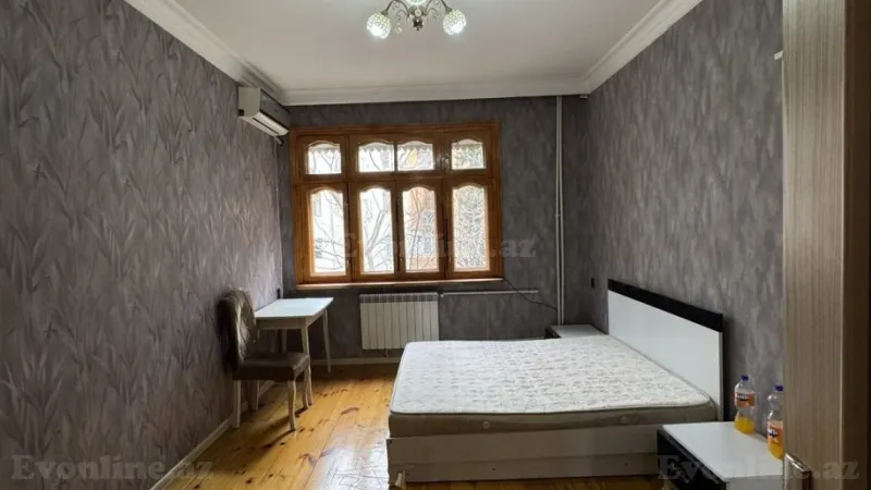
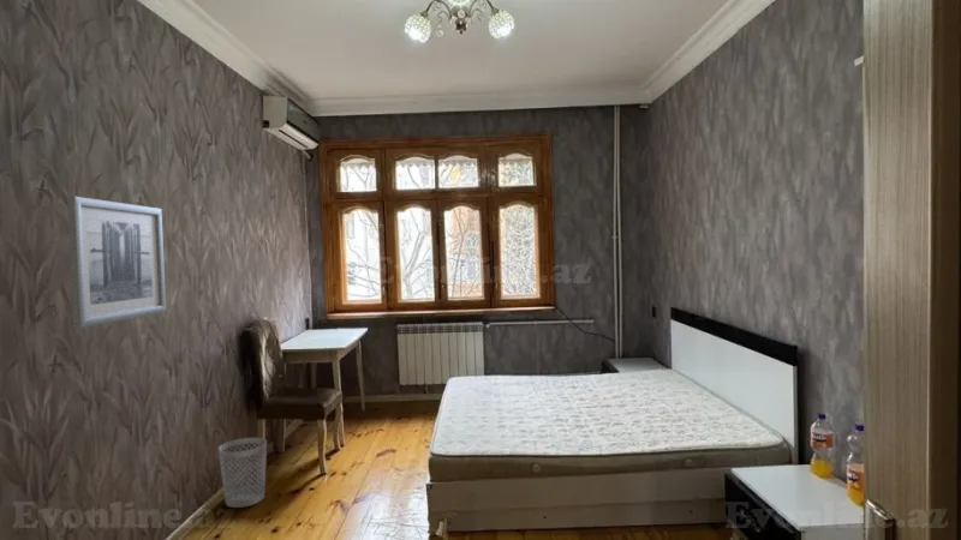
+ wall art (123, 260)
+ wastebasket (244, 472)
